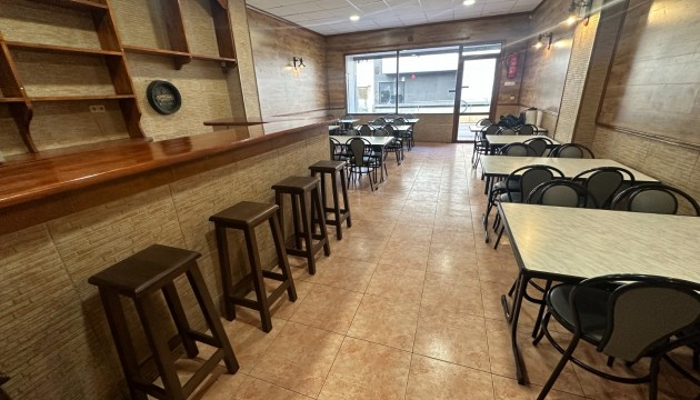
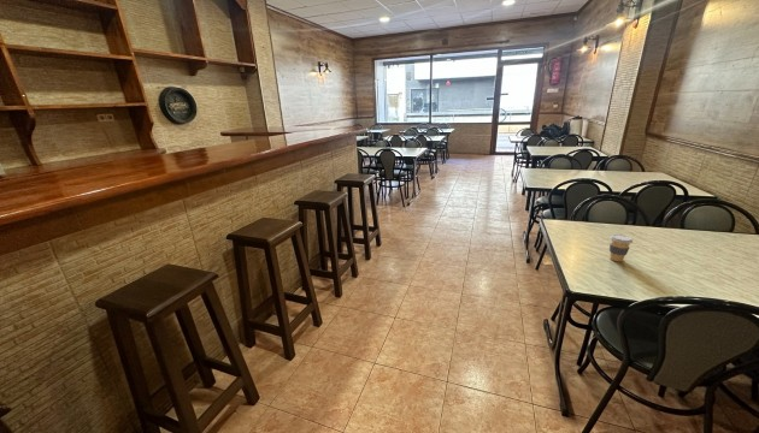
+ coffee cup (618, 248)
